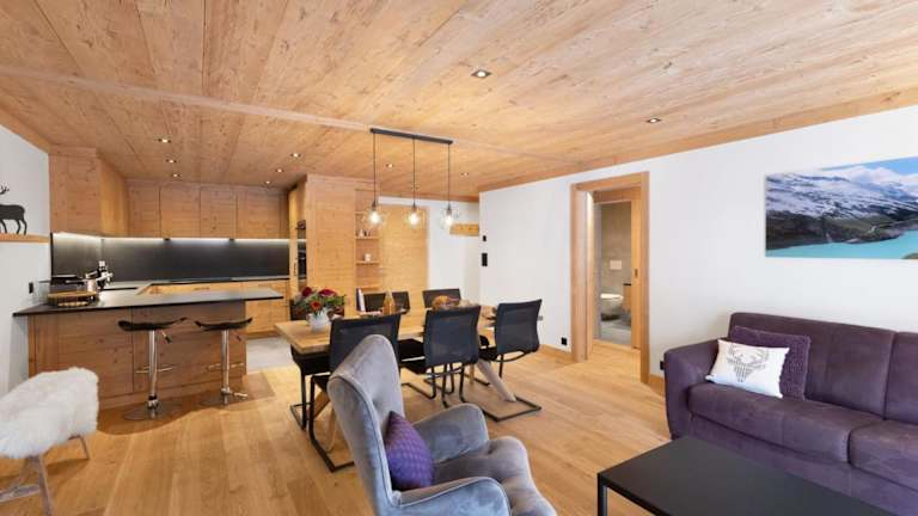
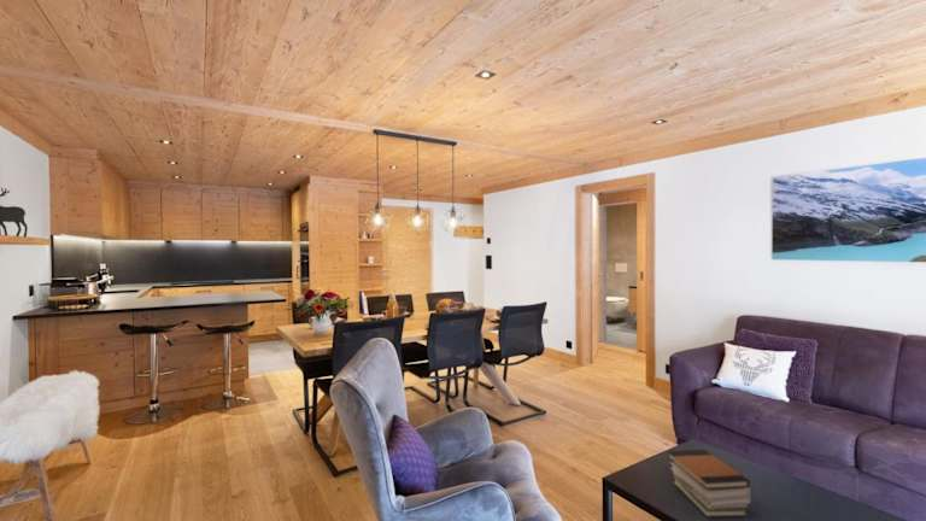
+ book stack (707, 481)
